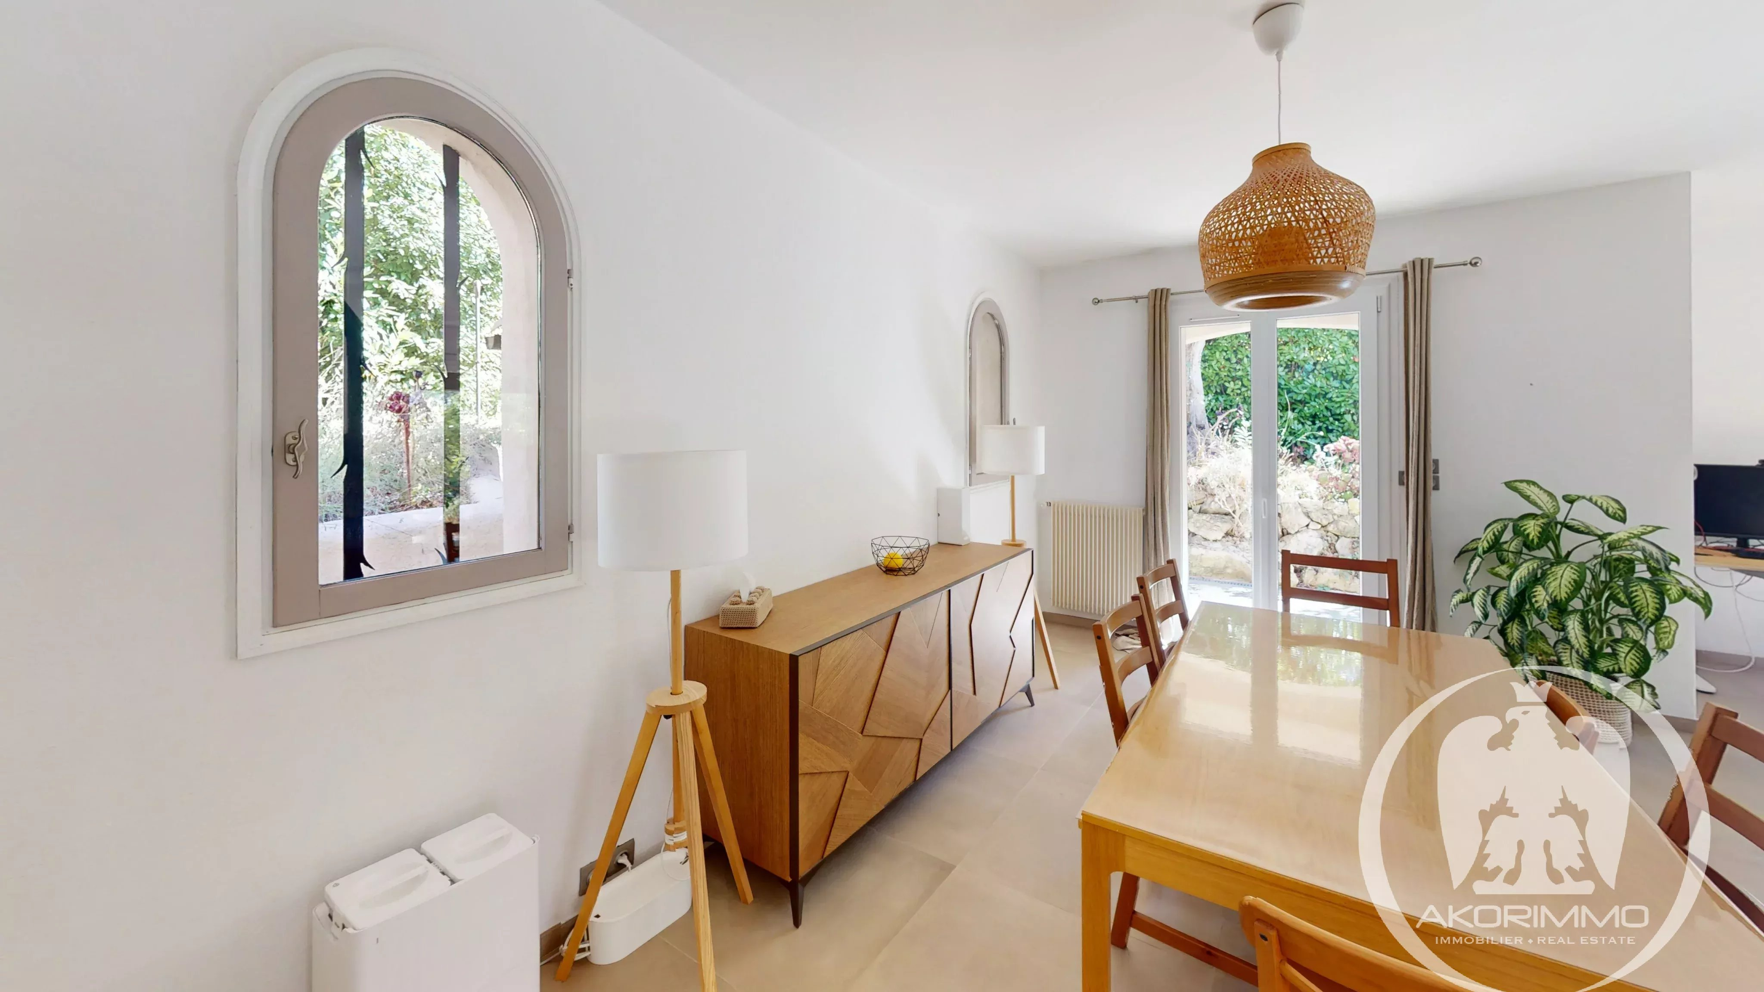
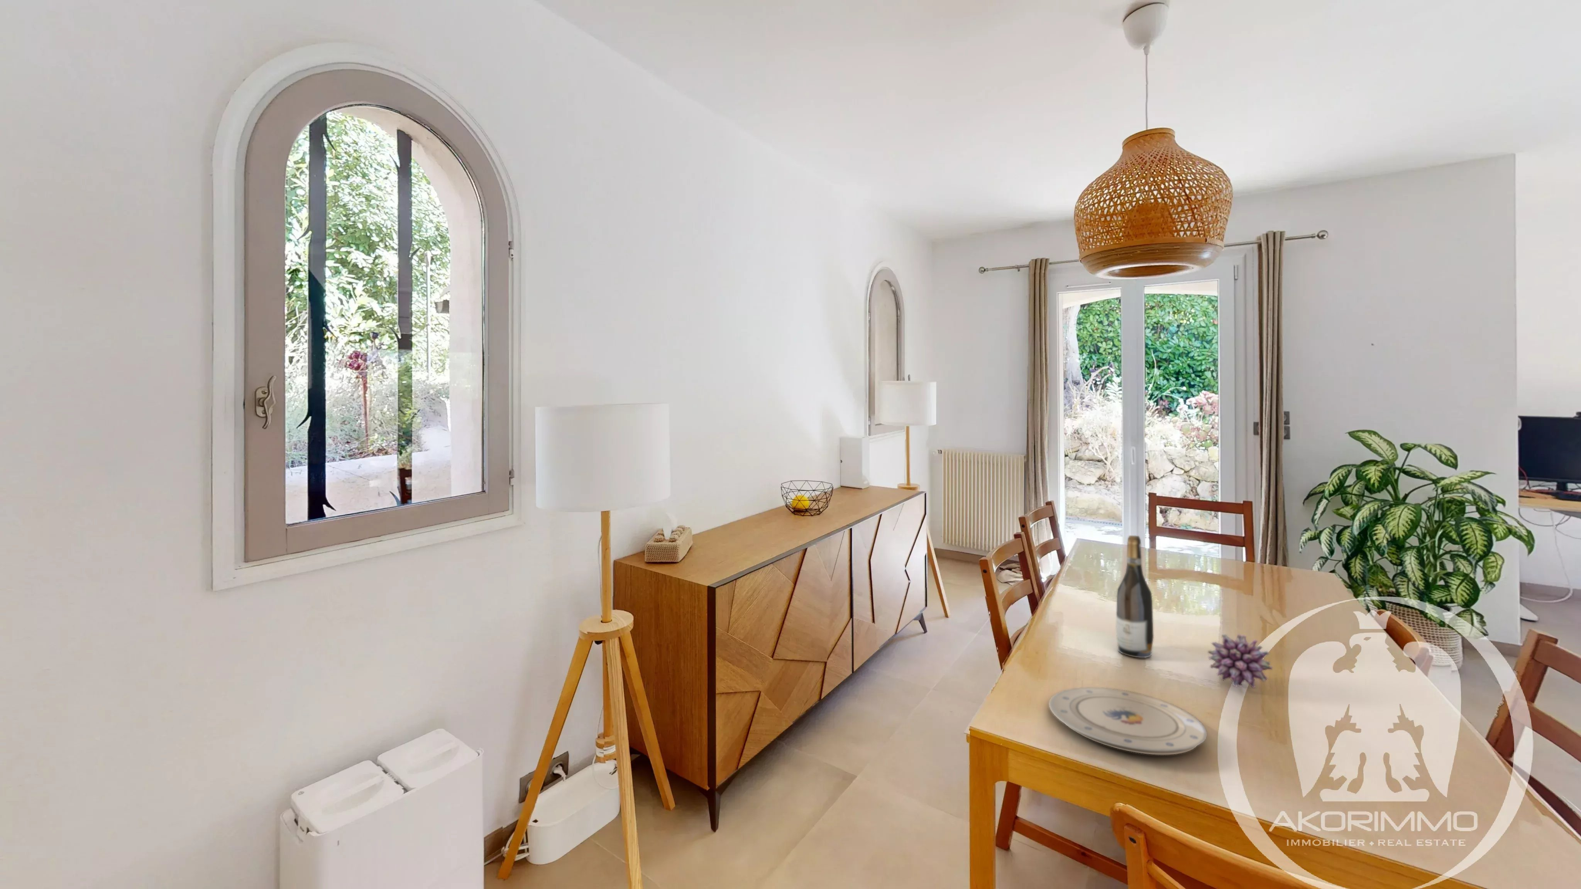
+ wine bottle (1134, 594)
+ plate (1123, 719)
+ flower (1239, 660)
